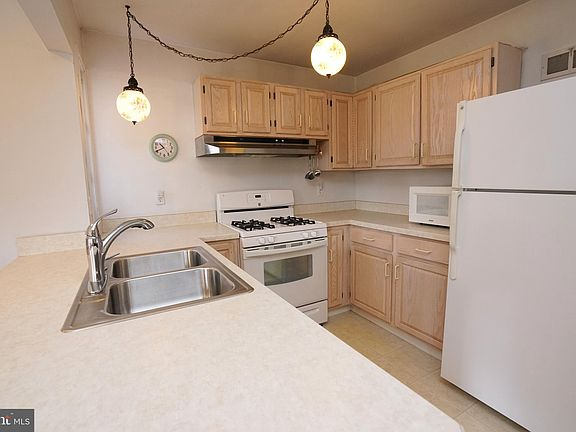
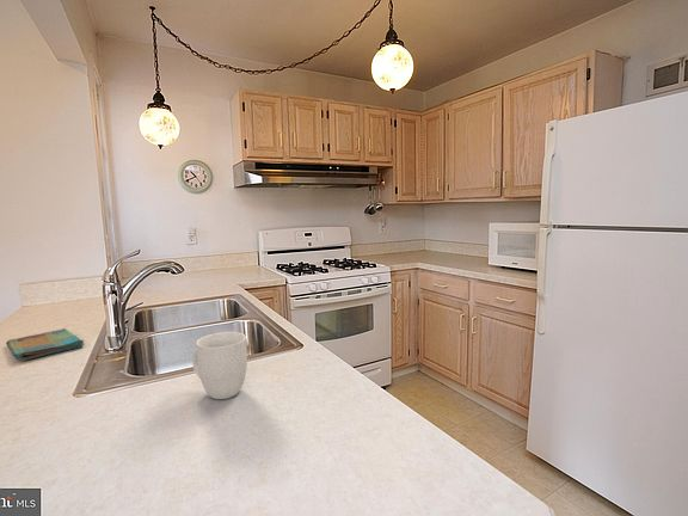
+ mug (220, 364)
+ dish towel (44, 342)
